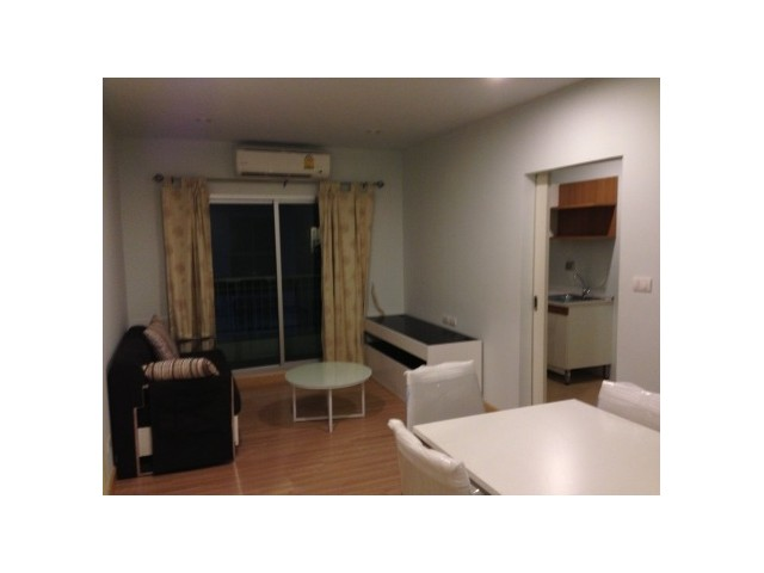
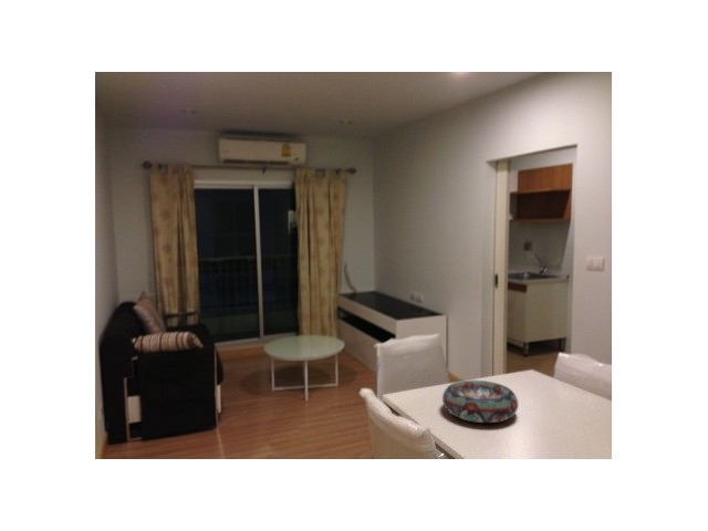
+ decorative bowl (479, 400)
